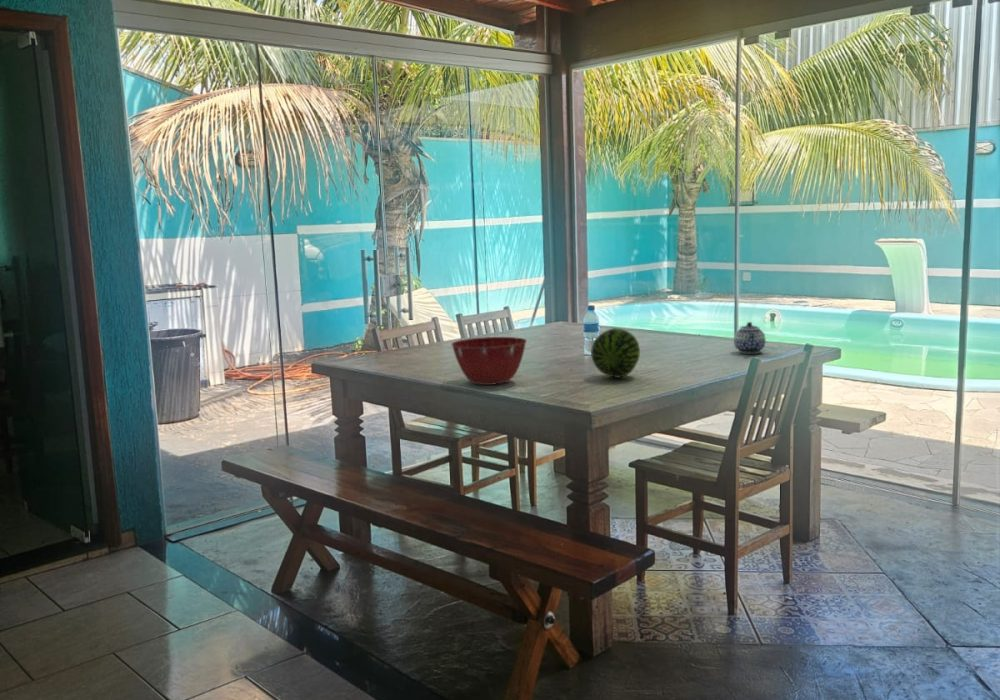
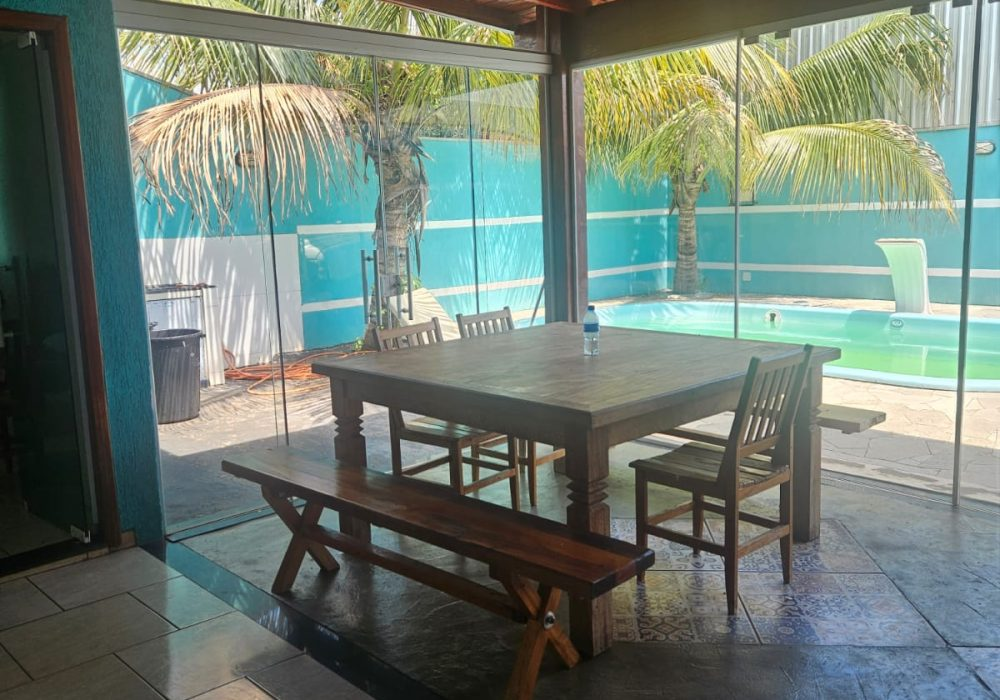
- teapot (749, 337)
- fruit (615, 353)
- mixing bowl (489, 361)
